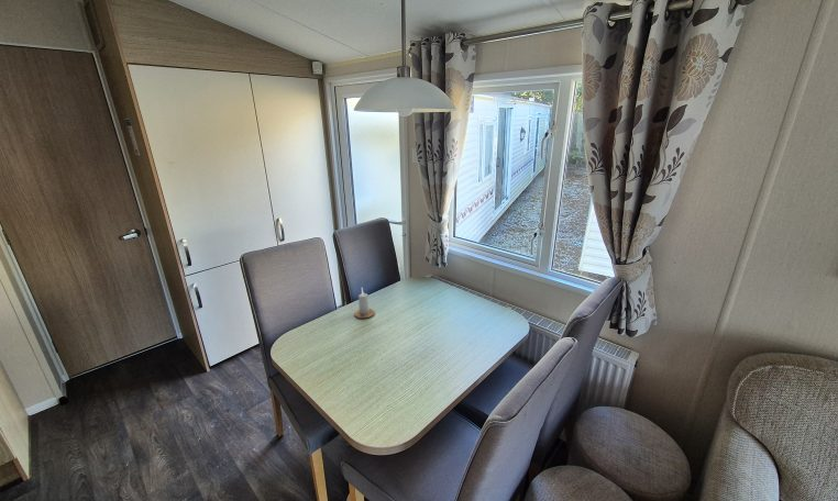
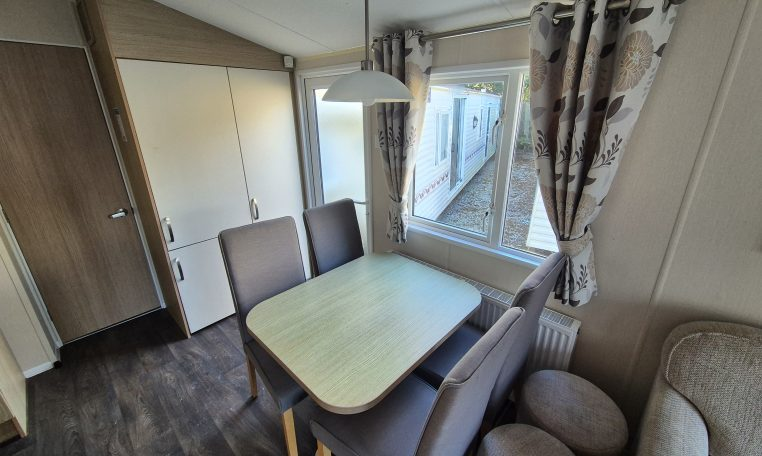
- candle (363, 300)
